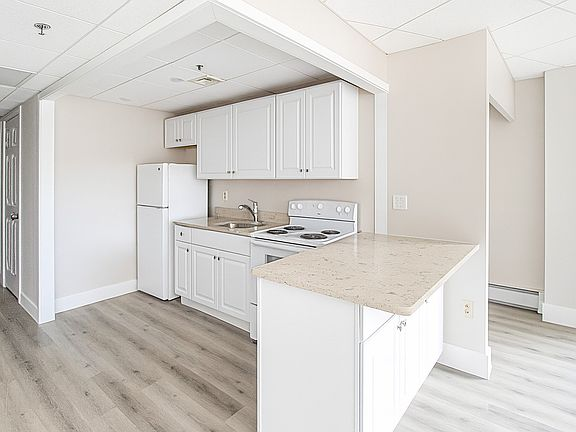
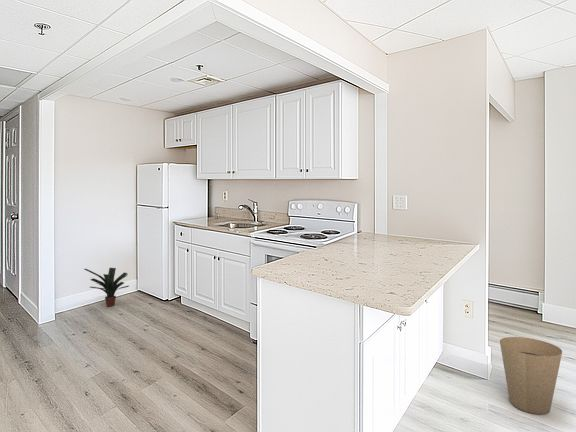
+ trash can (529, 375)
+ potted plant (107, 285)
